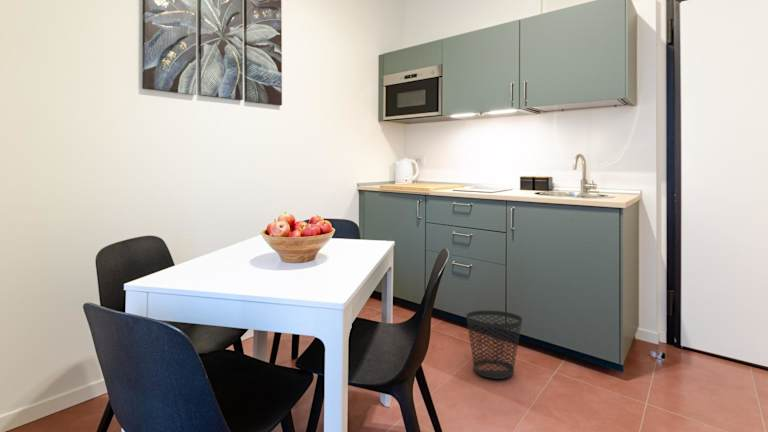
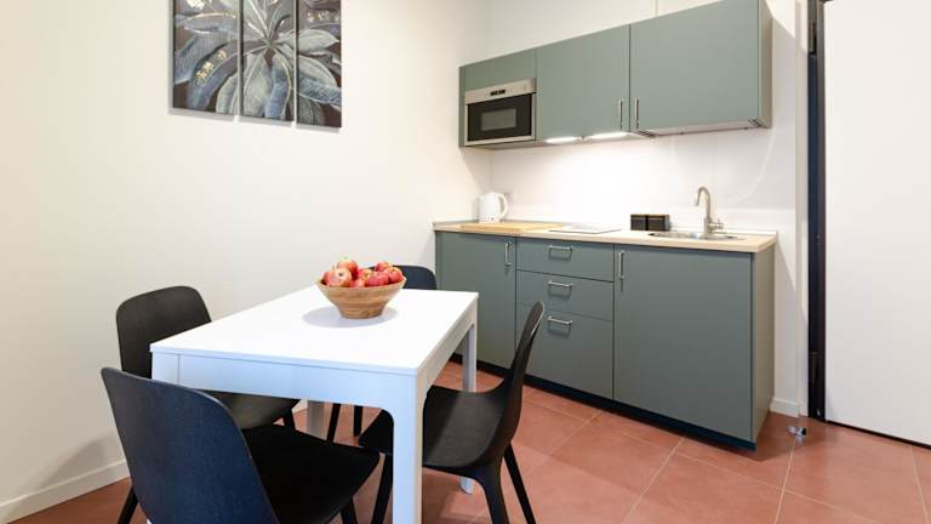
- wastebasket (493, 344)
